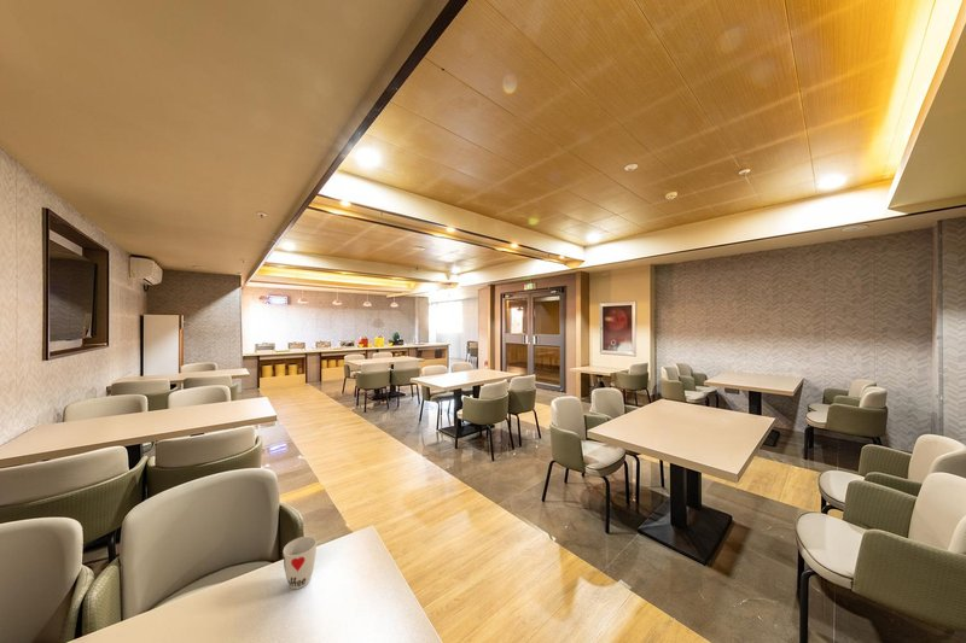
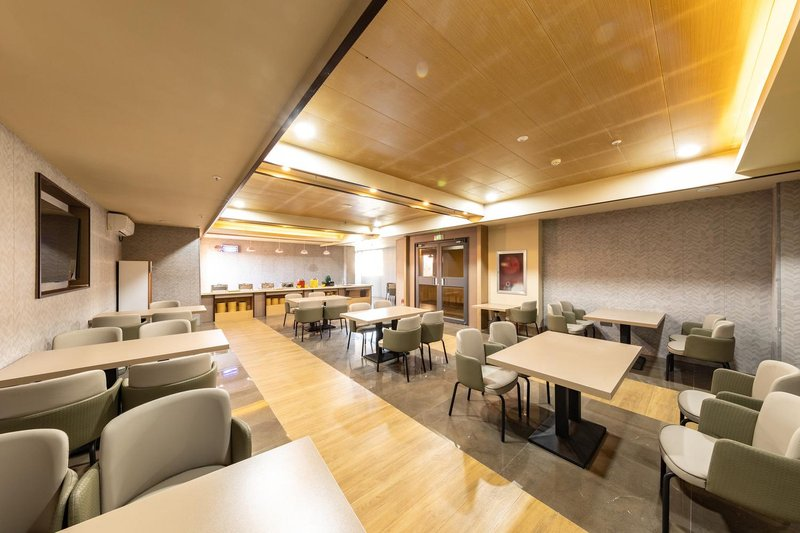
- cup (299, 563)
